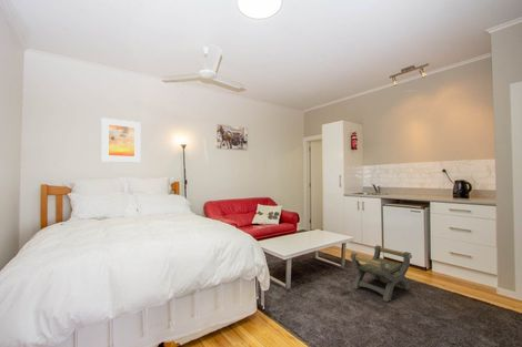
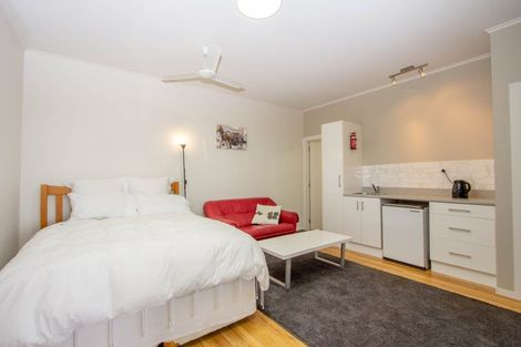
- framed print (121, 141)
- stool (381, 271)
